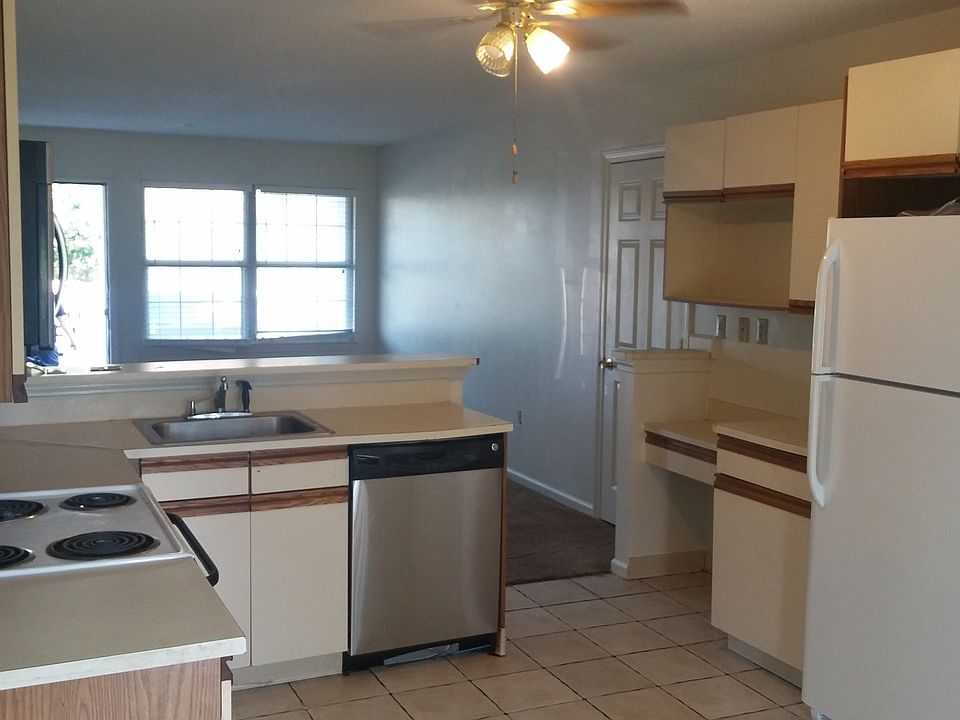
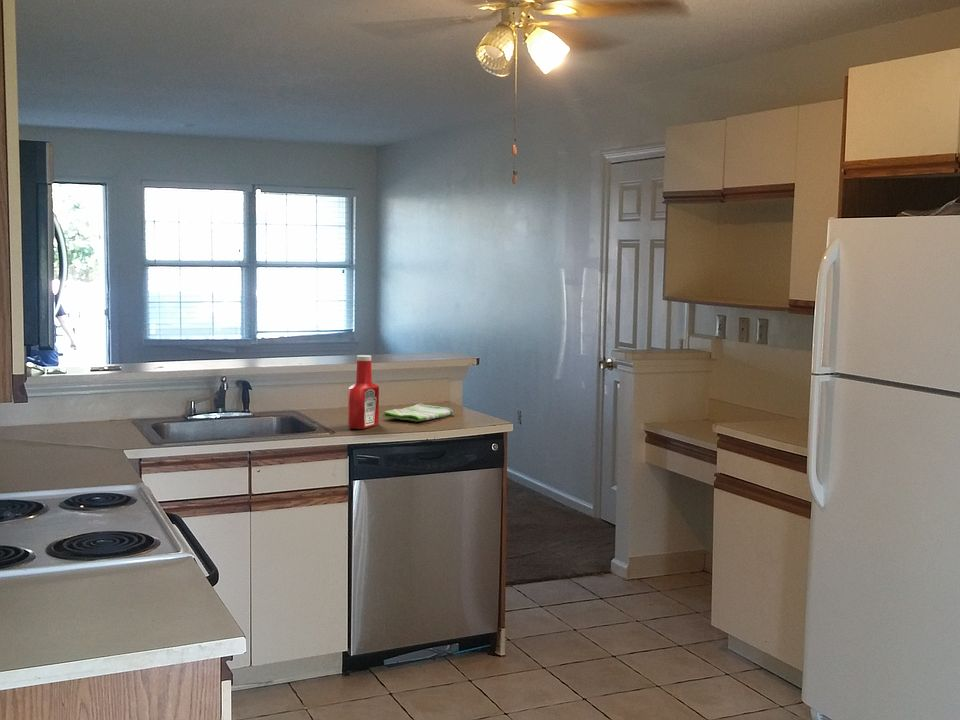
+ soap bottle (363, 391)
+ dish towel (418, 412)
